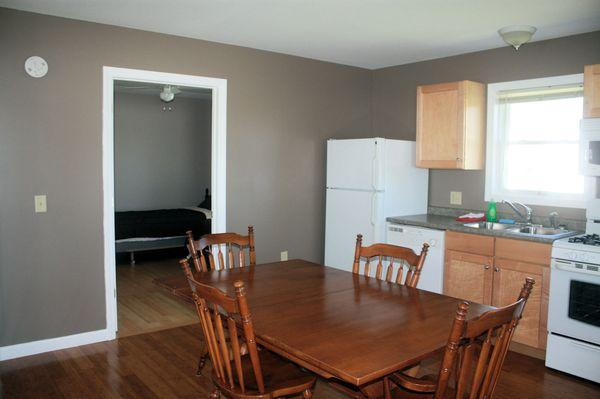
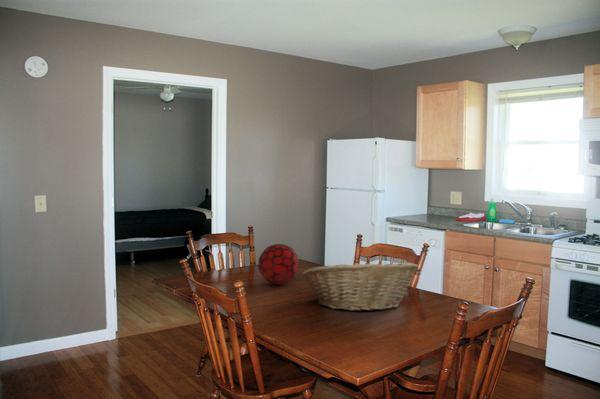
+ decorative orb (278, 264)
+ fruit basket (360, 280)
